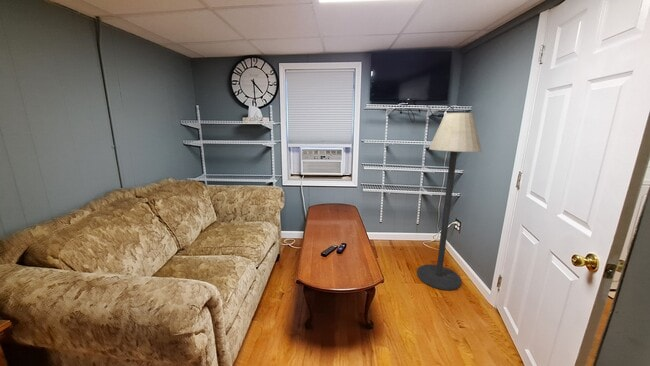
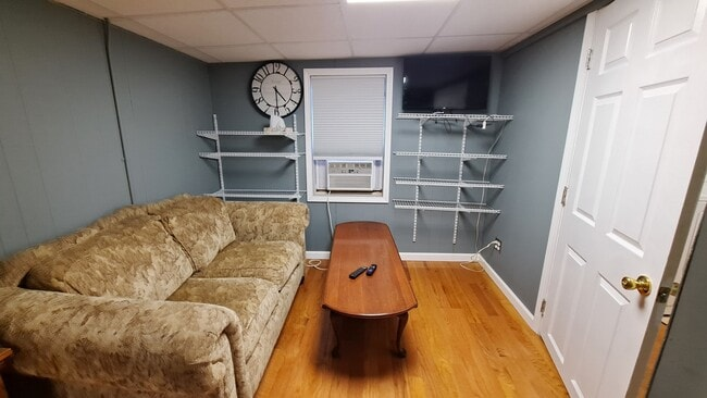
- floor lamp (447, 201)
